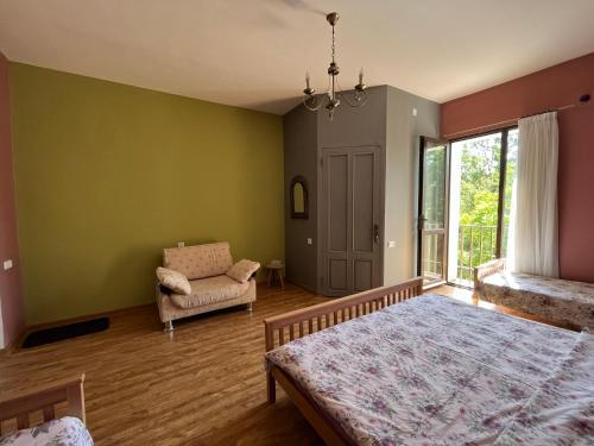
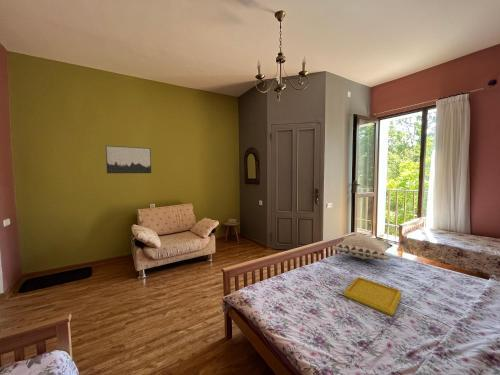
+ decorative pillow (362, 246)
+ serving tray (372, 293)
+ wall art (129, 160)
